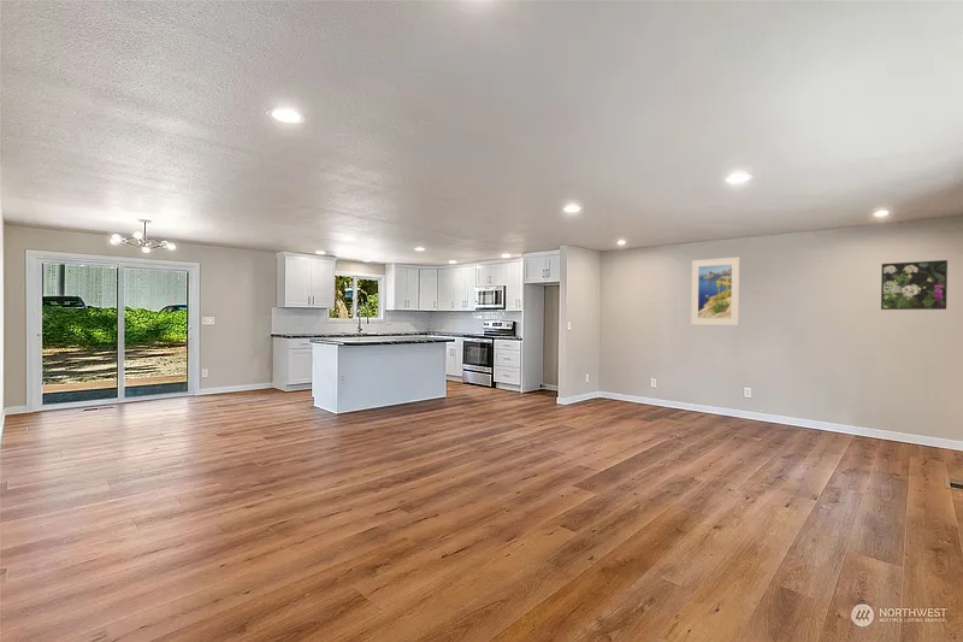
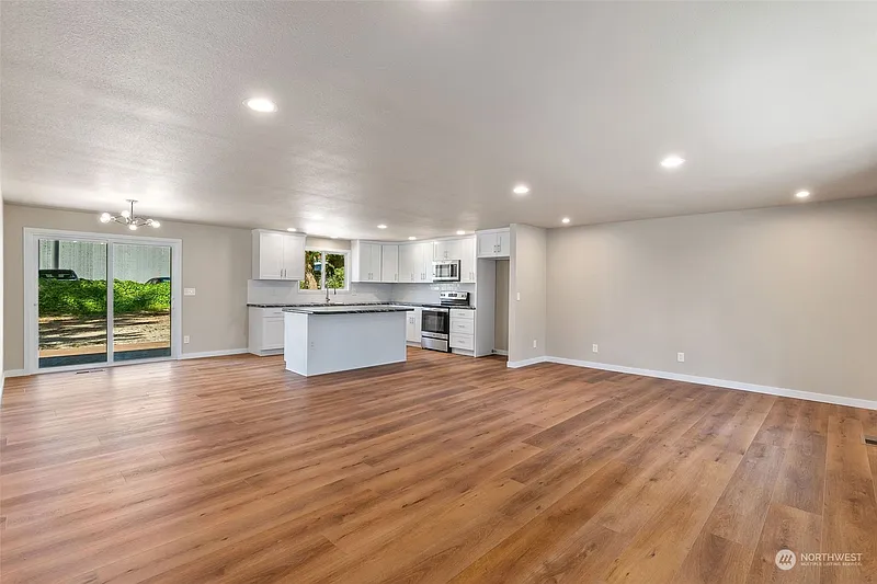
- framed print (714, 291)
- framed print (912, 285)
